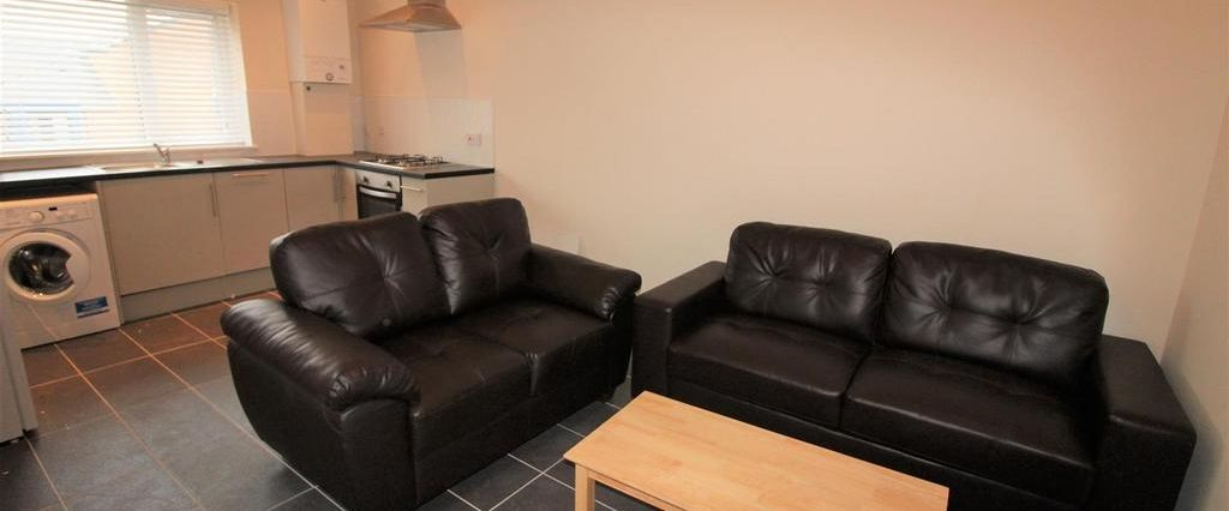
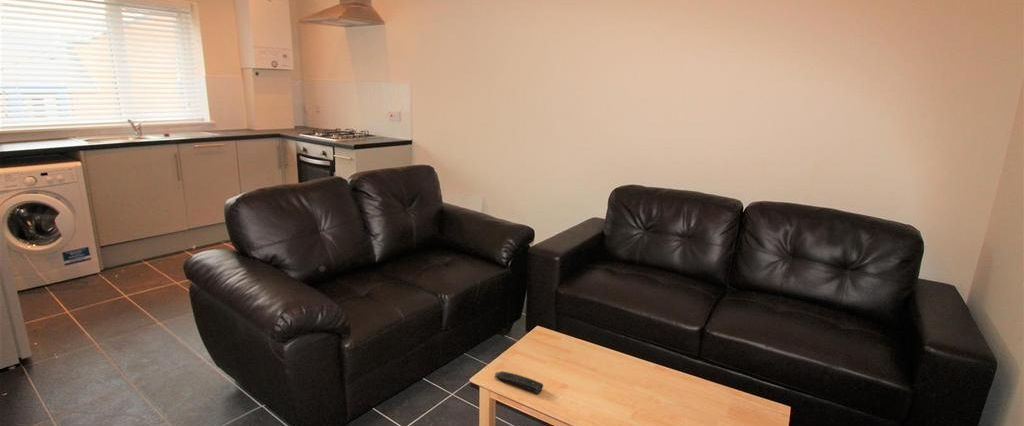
+ remote control (517, 380)
